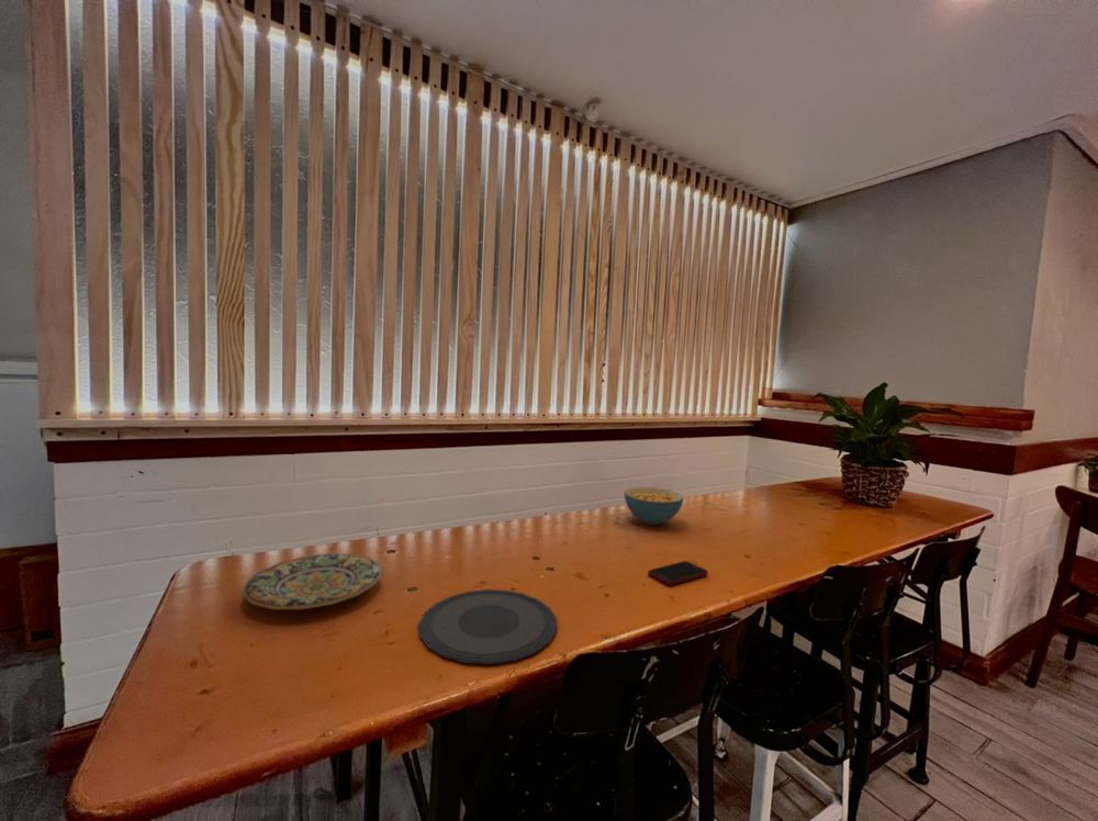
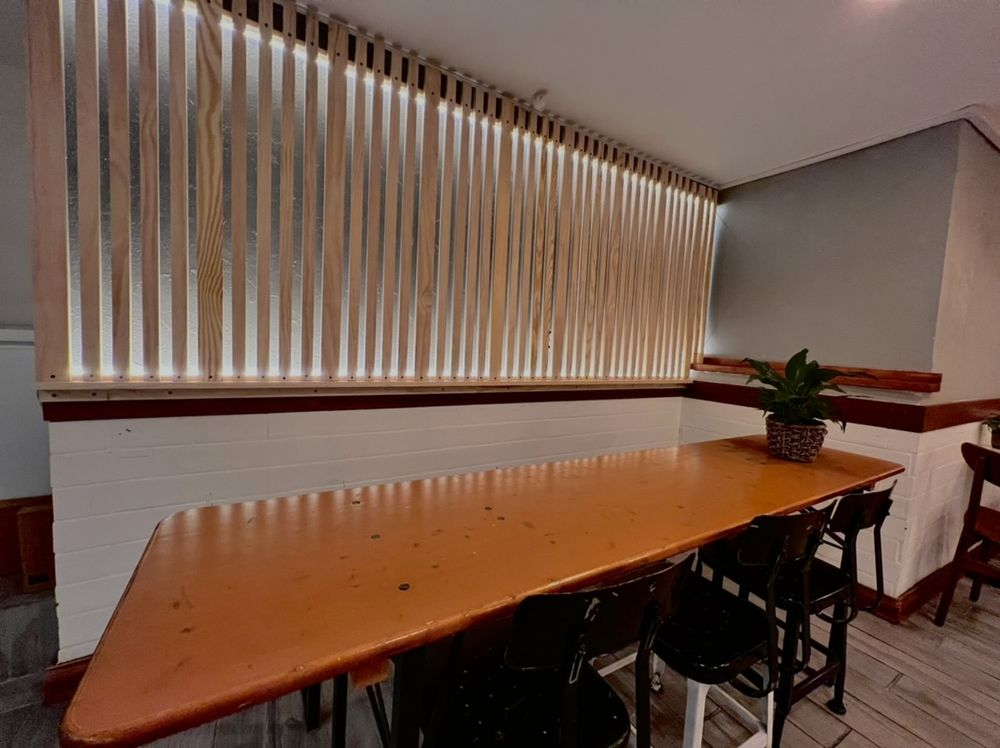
- cereal bowl (652, 508)
- plate (316, 583)
- cell phone (677, 572)
- plate (489, 621)
